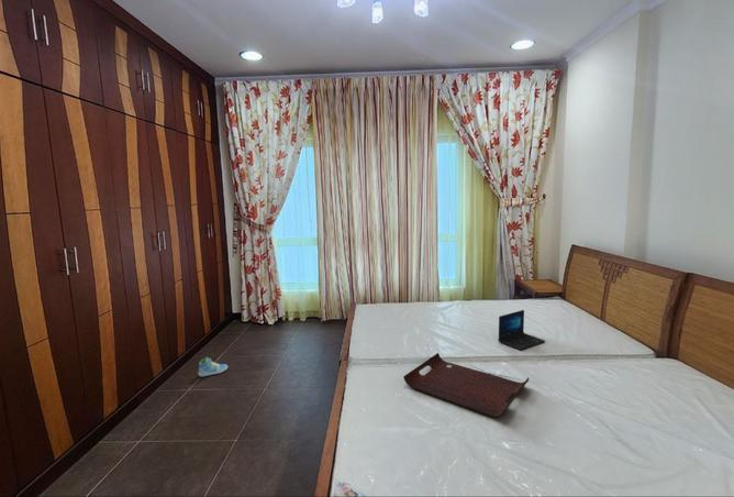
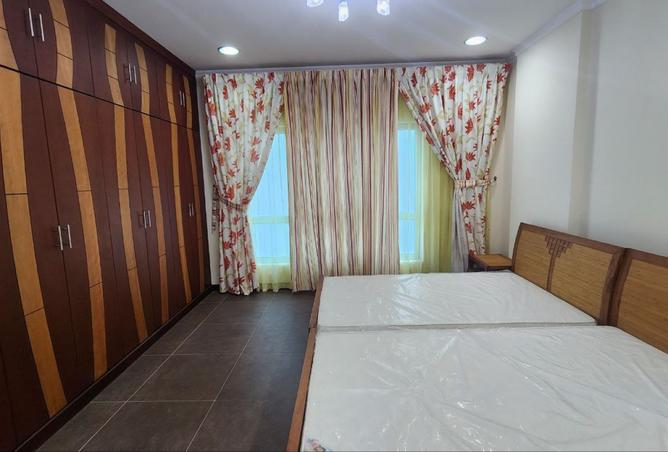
- serving tray (465, 380)
- sneaker (212, 364)
- laptop (521, 329)
